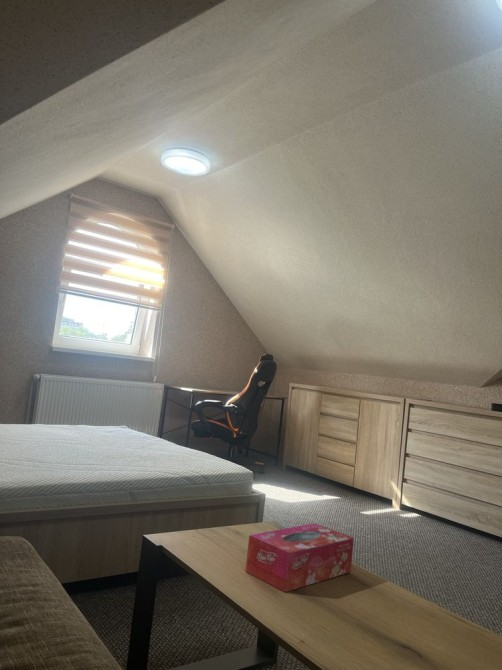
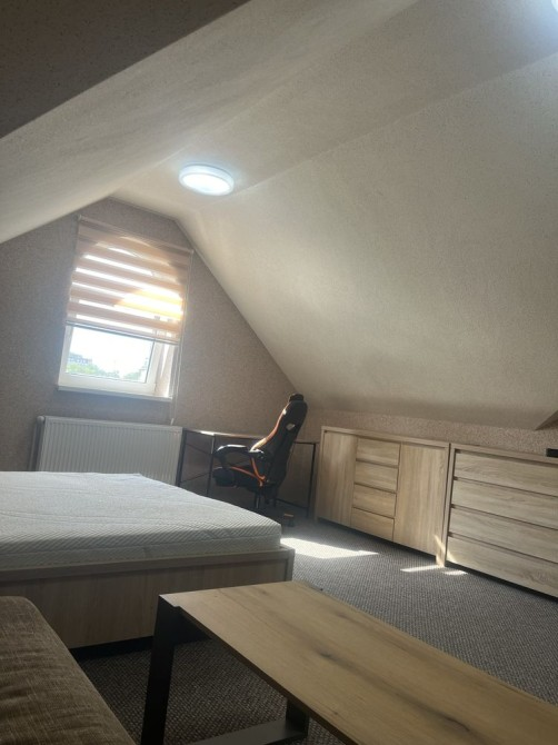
- tissue box (301, 554)
